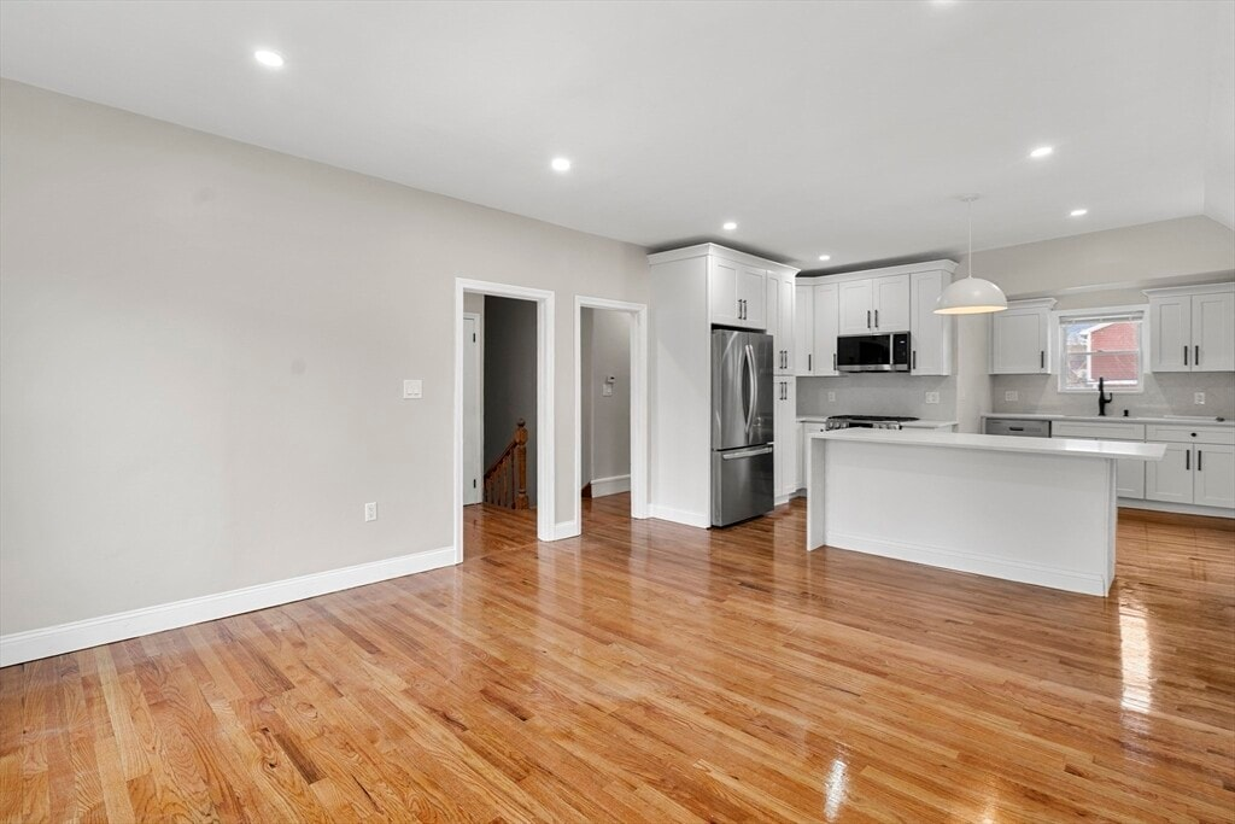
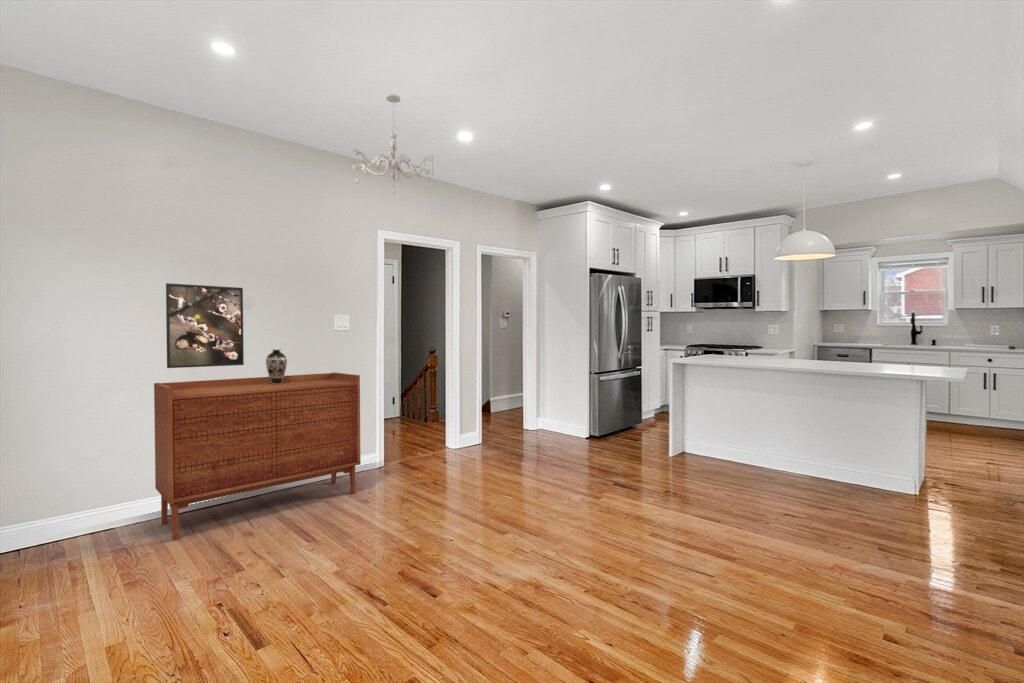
+ chandelier (393, 145)
+ decorative vase (276, 366)
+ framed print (206, 326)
+ sideboard (265, 442)
